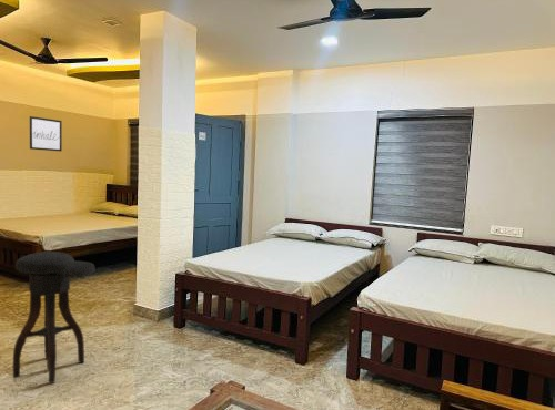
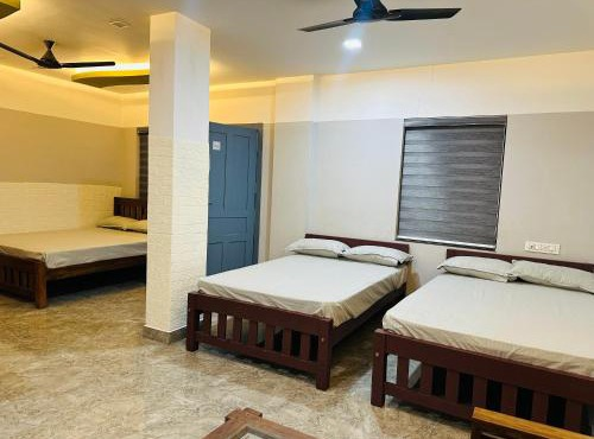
- wall art (46, 134)
- stool (54, 314)
